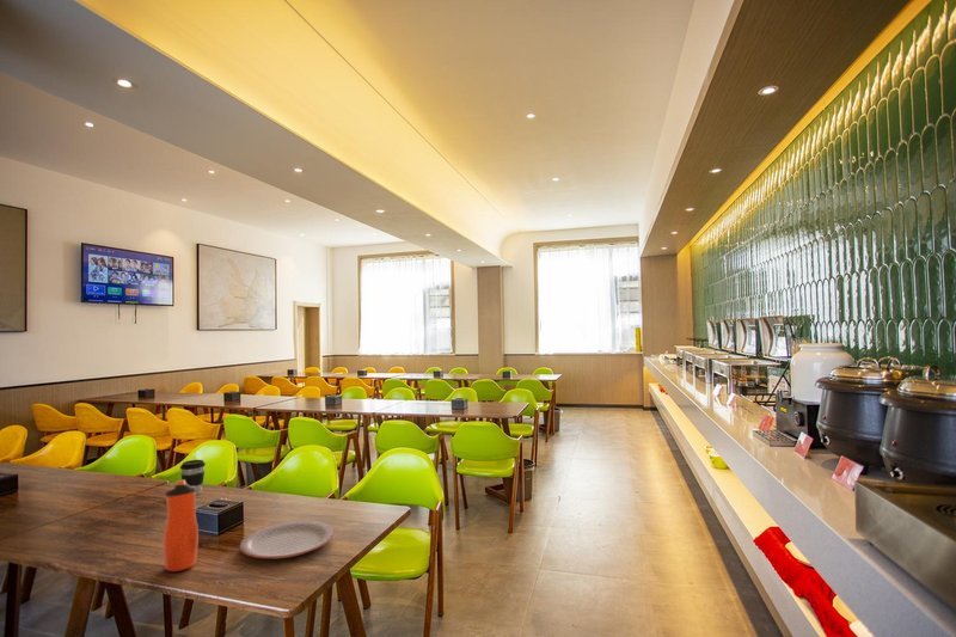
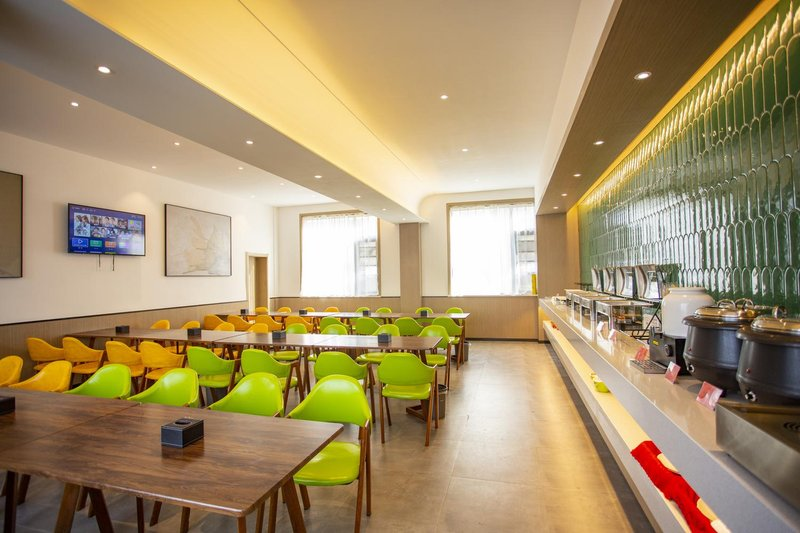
- coffee cup (192, 477)
- water bottle (180, 522)
- plate (288, 540)
